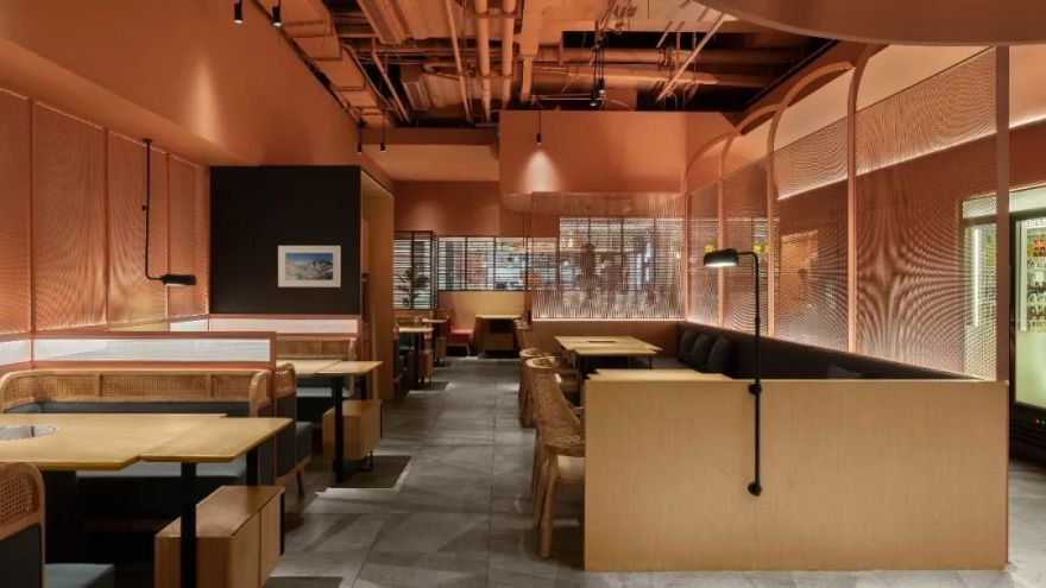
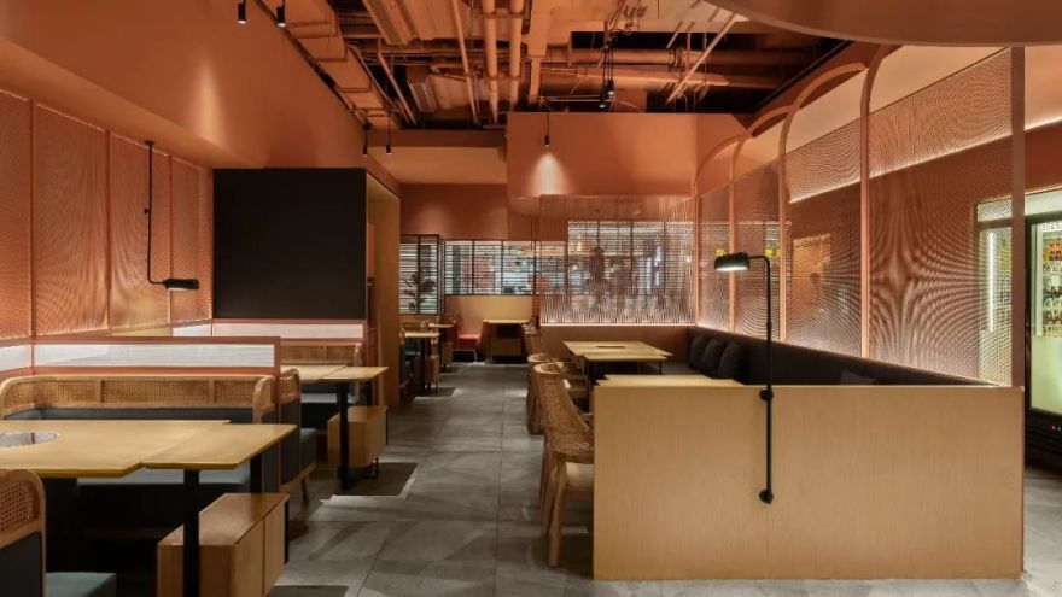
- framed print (309, 266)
